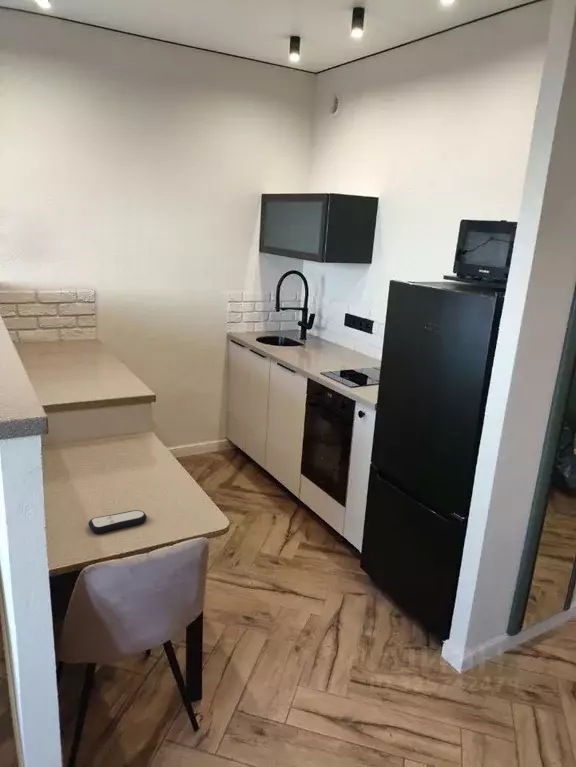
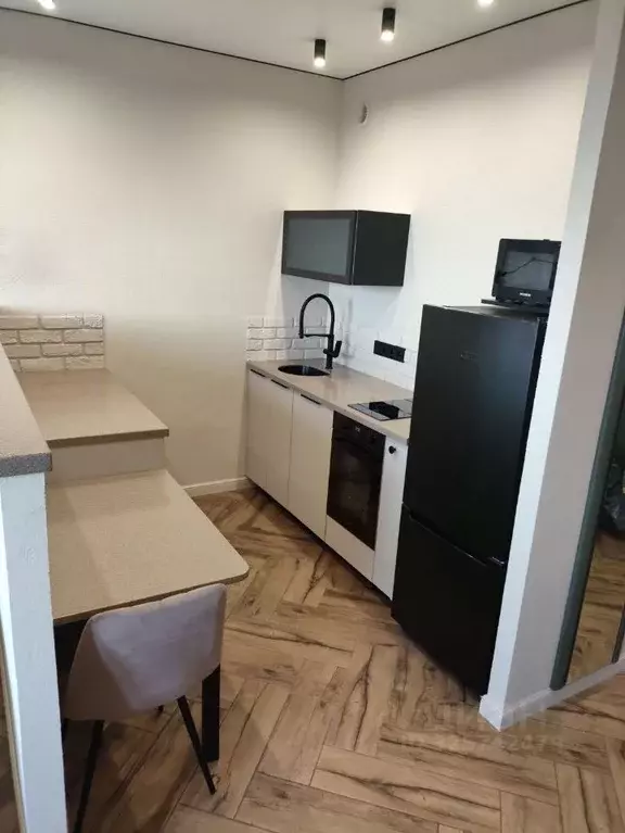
- remote control (118, 520)
